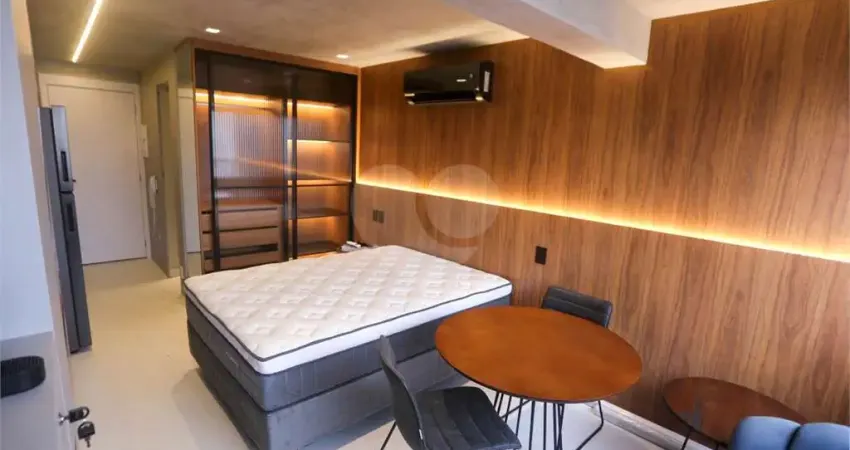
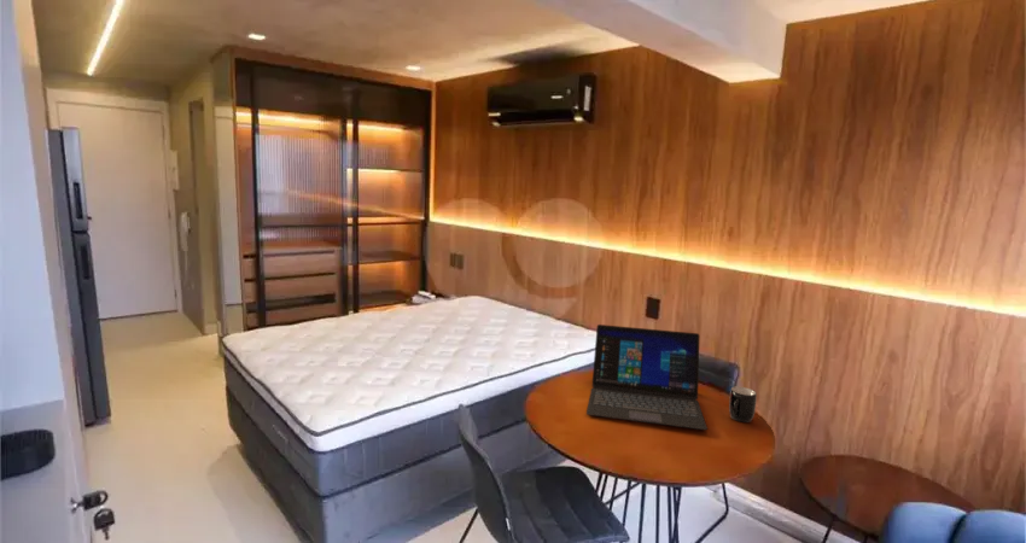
+ mug (740, 405)
+ laptop (646, 370)
